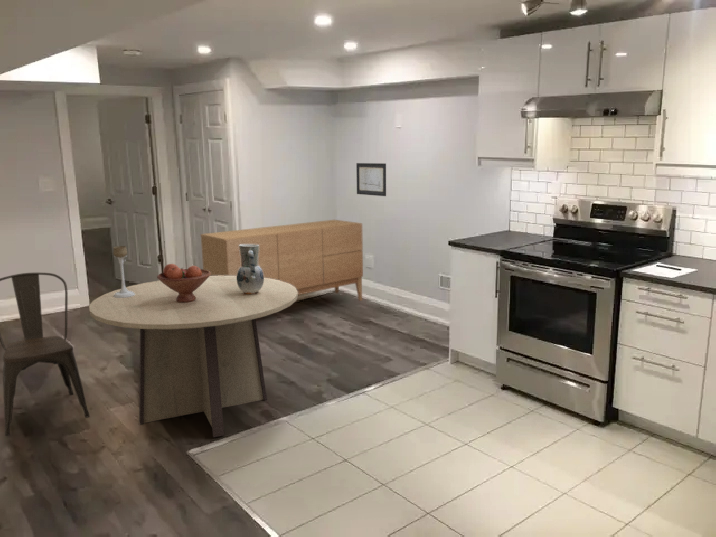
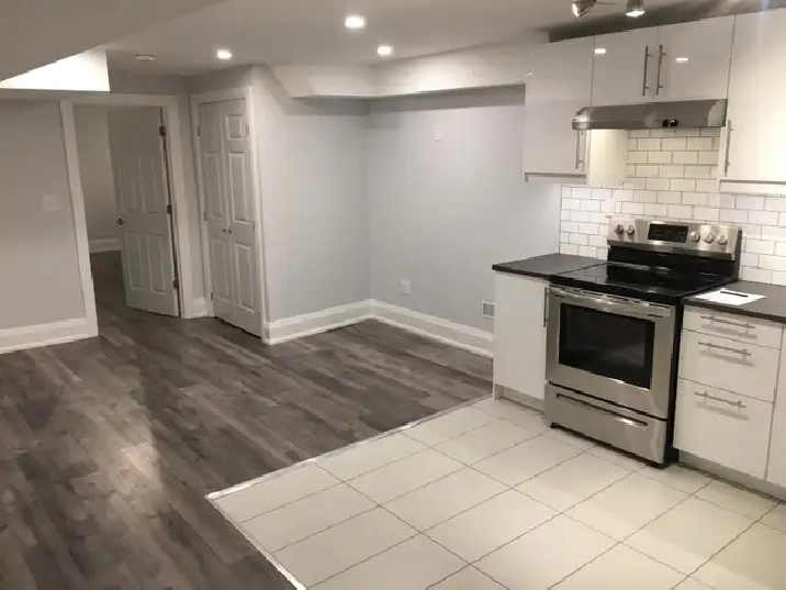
- wall art (370, 179)
- sideboard (287, 270)
- chair (36, 346)
- candle holder (122, 271)
- fruit bowl (184, 281)
- vase (249, 268)
- dining table (201, 354)
